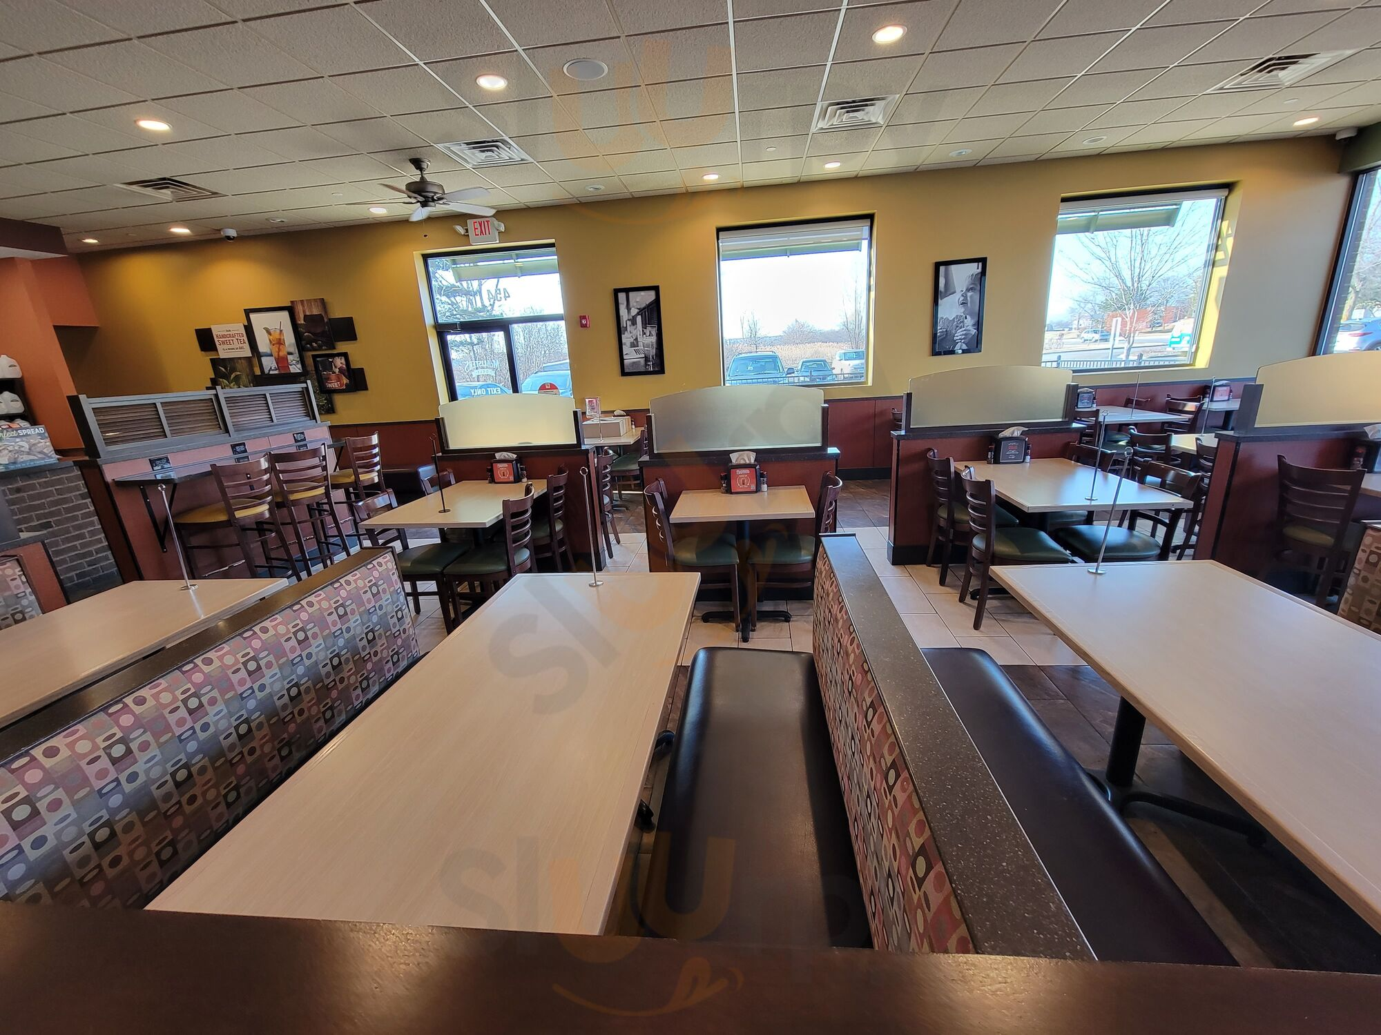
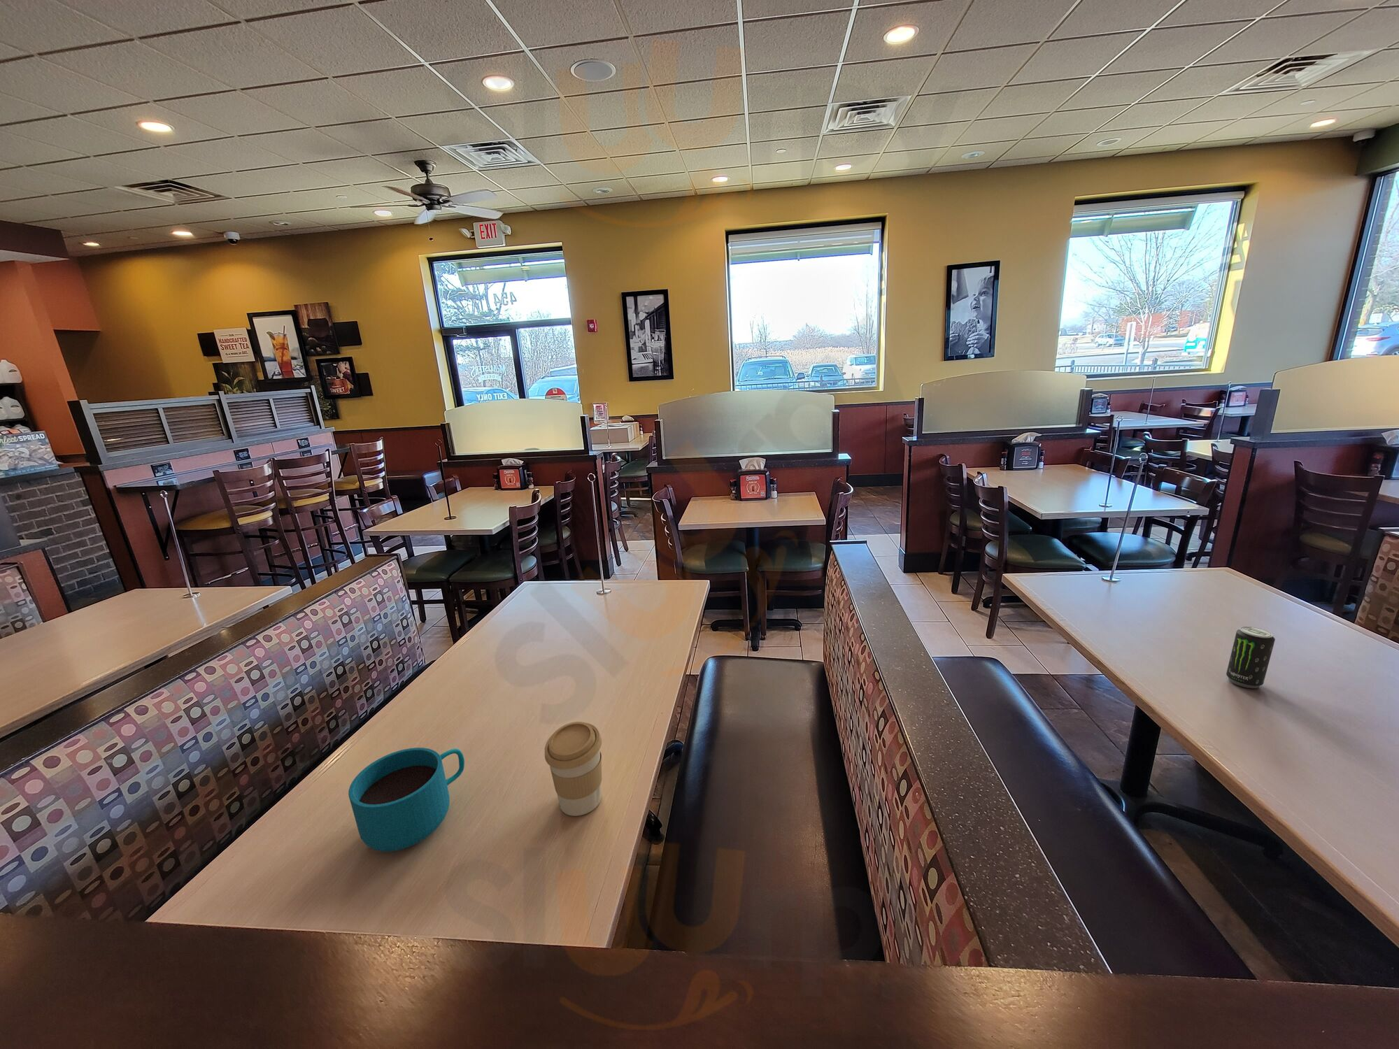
+ beverage can (1249, 658)
+ coffee cup (576, 767)
+ cup (415, 792)
